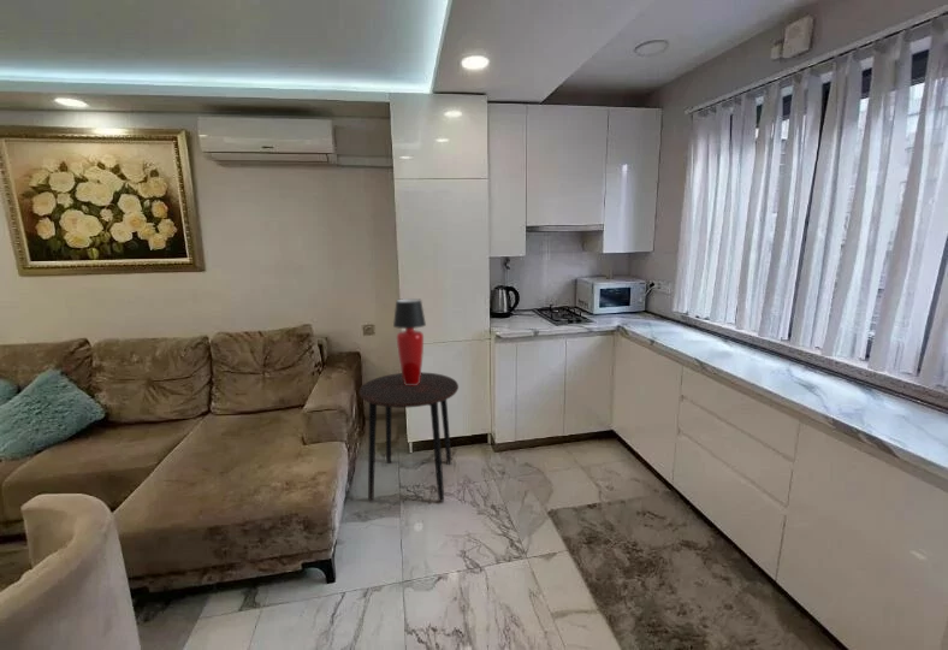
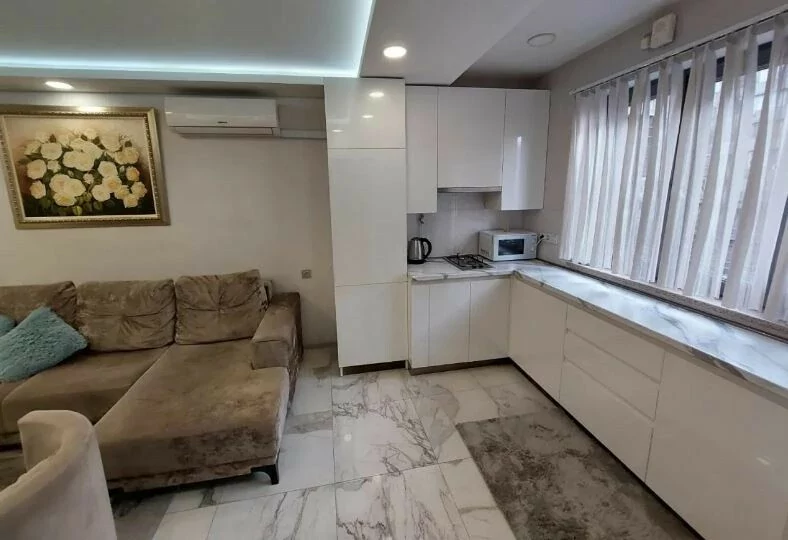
- table lamp (410, 342)
- side table (390, 433)
